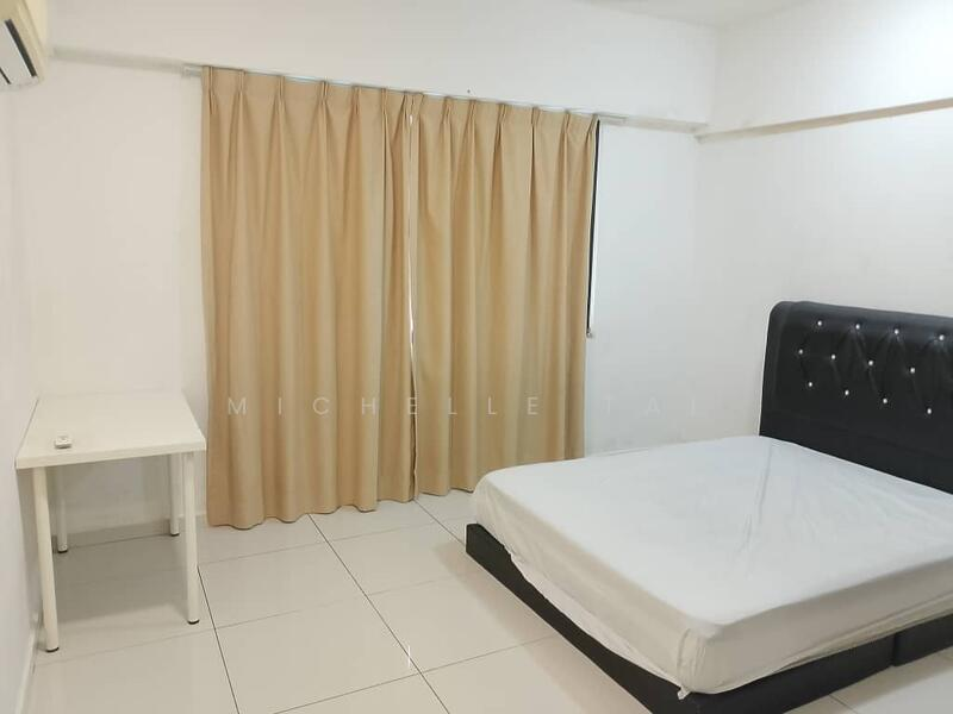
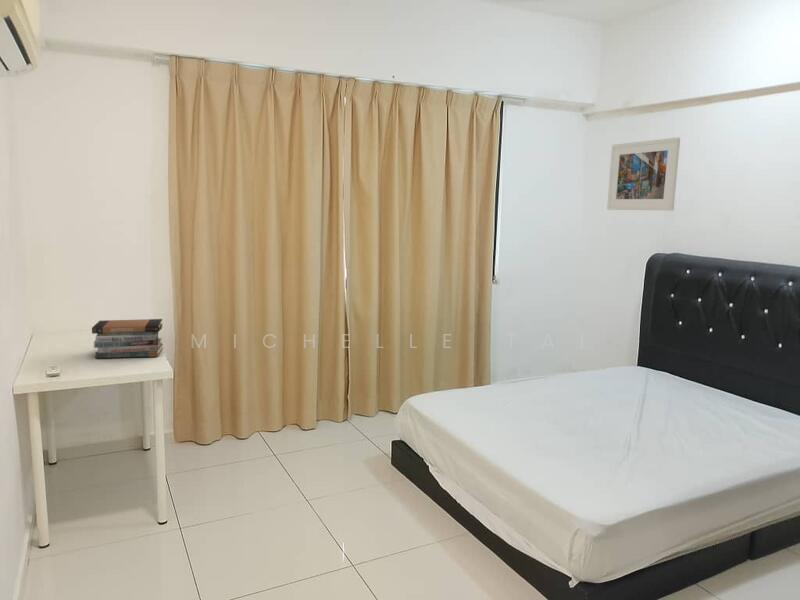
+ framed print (641, 176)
+ book stack (128, 338)
